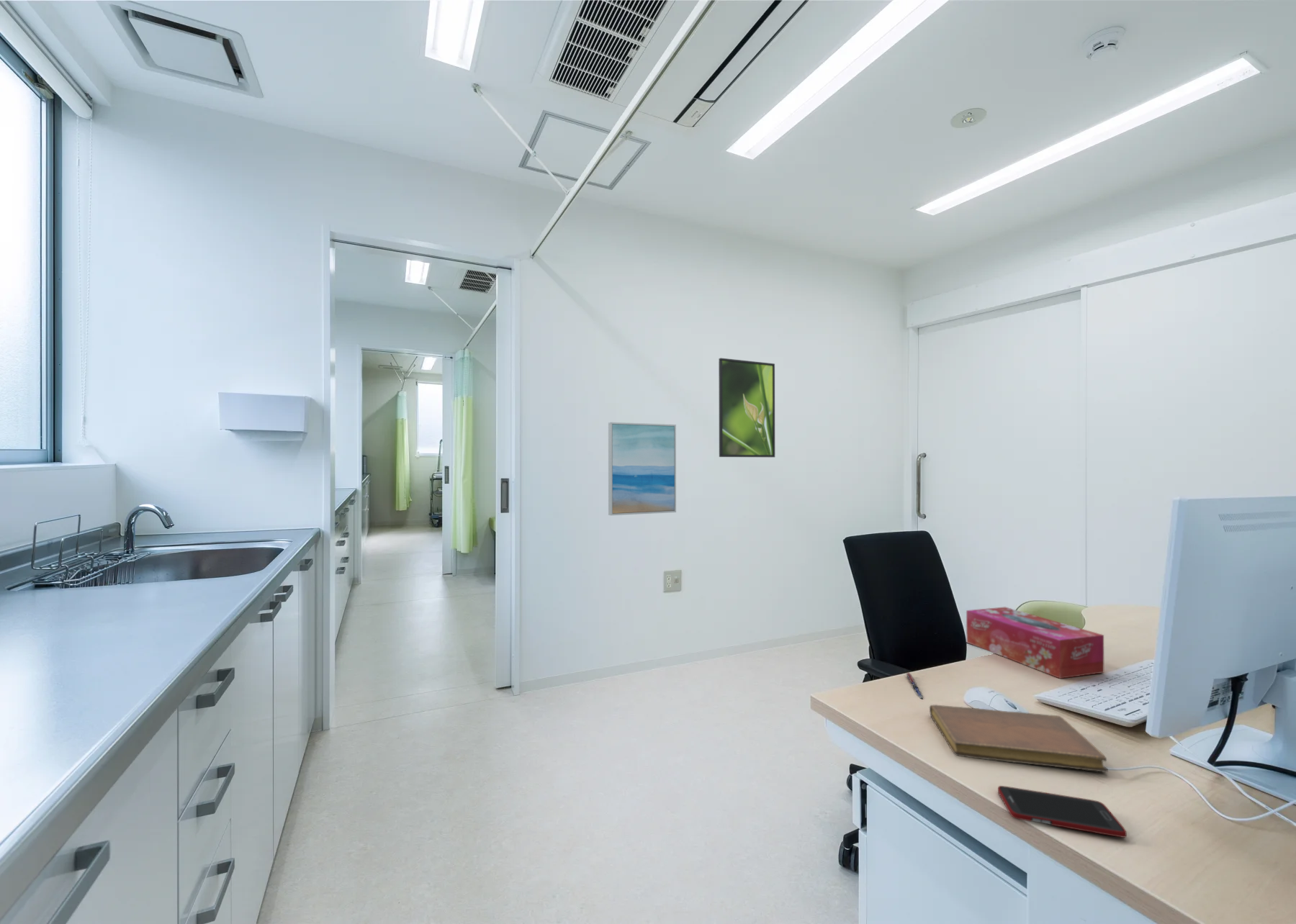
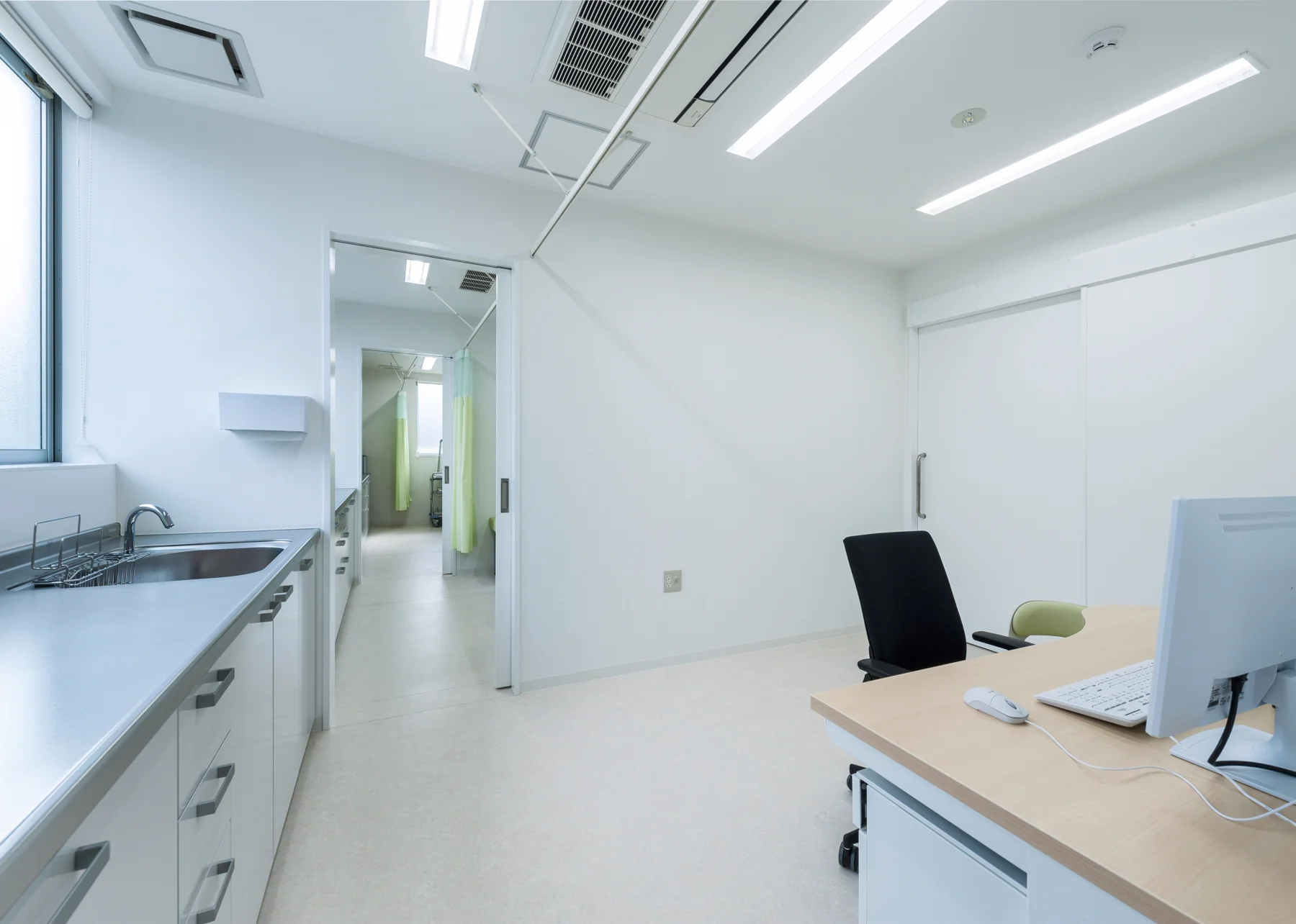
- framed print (747, 409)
- wall art (643, 468)
- tissue box (1030, 639)
- pen (914, 684)
- cell phone (1058, 810)
- notebook (1009, 734)
